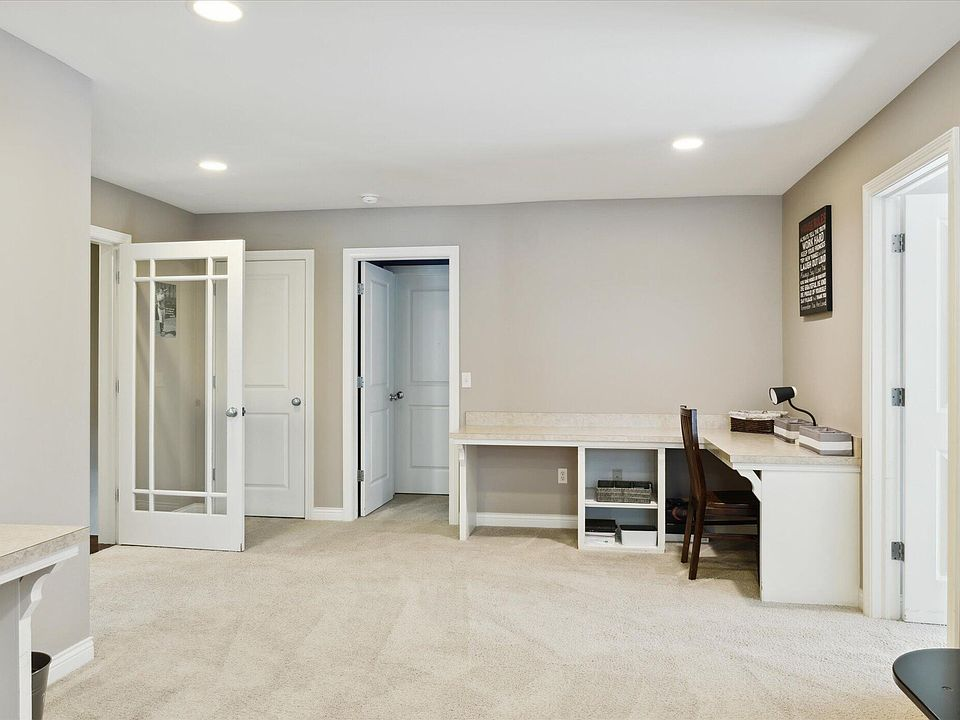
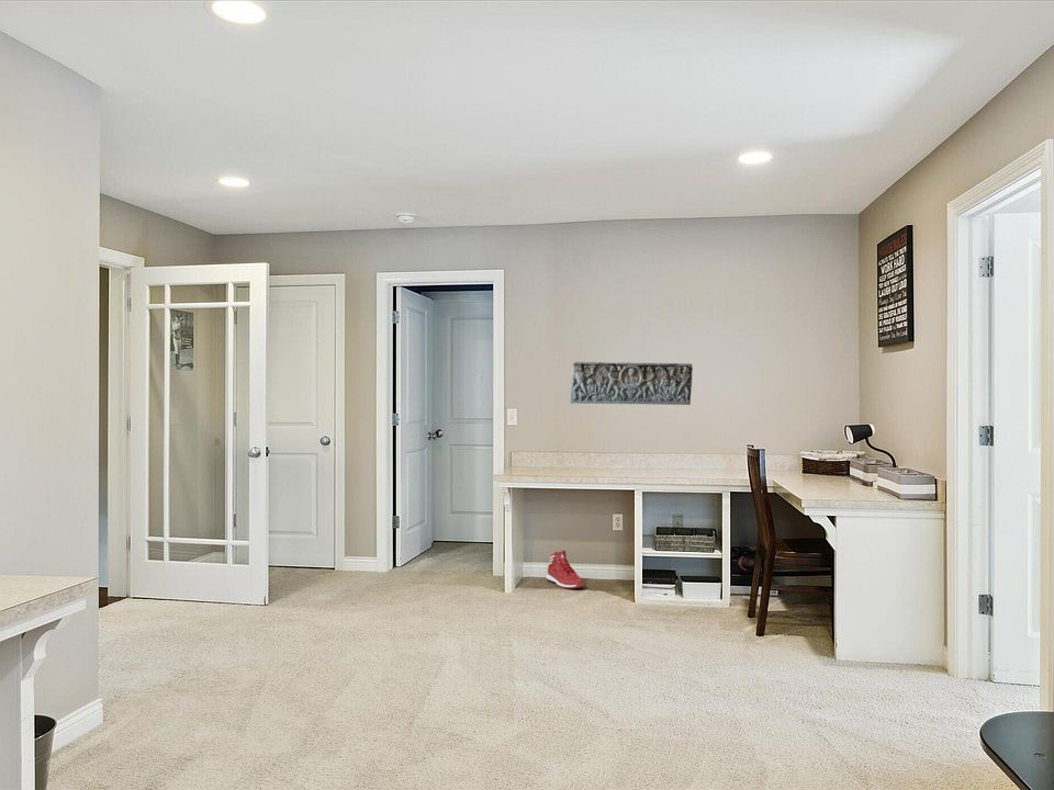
+ wall relief (630, 383)
+ sneaker (564, 567)
